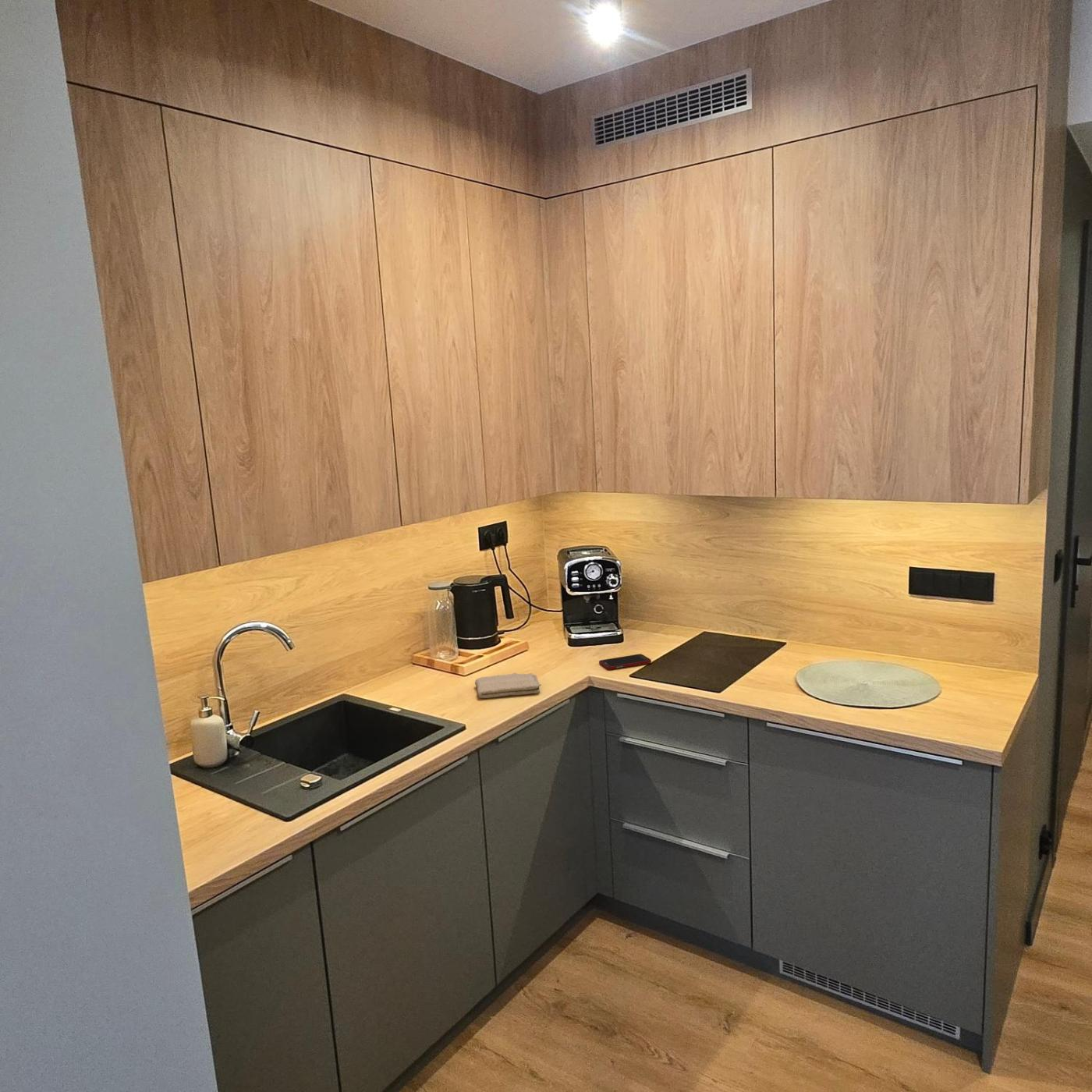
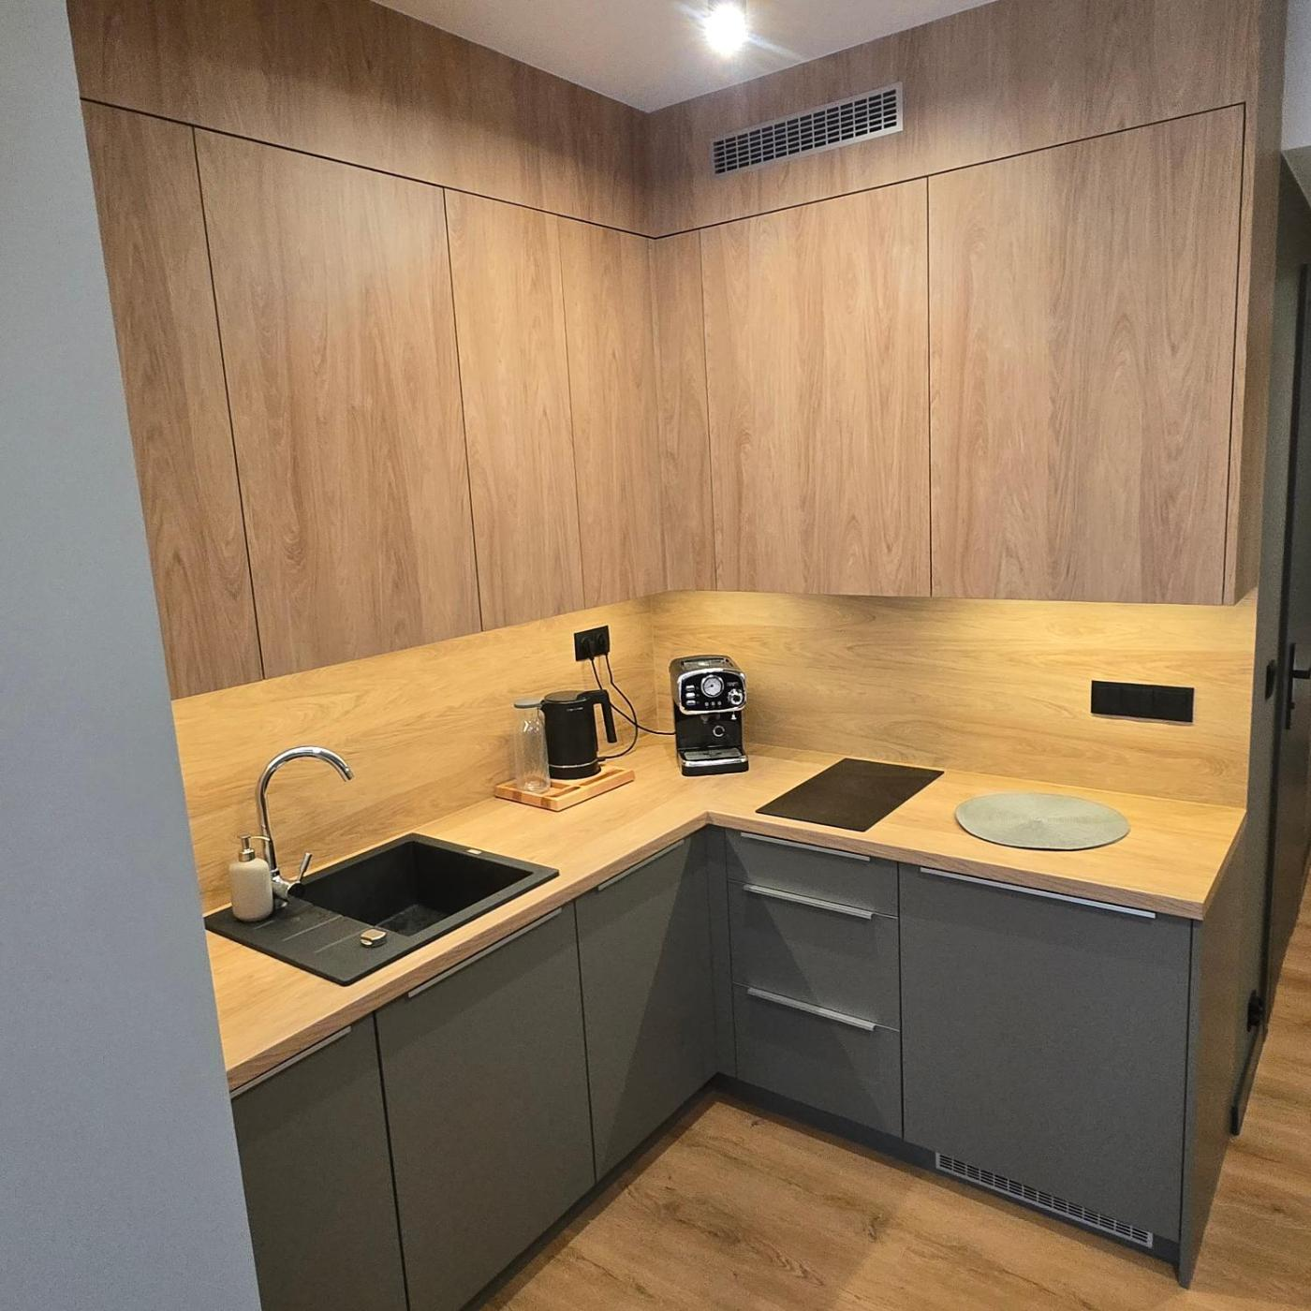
- washcloth (508, 685)
- cell phone (625, 661)
